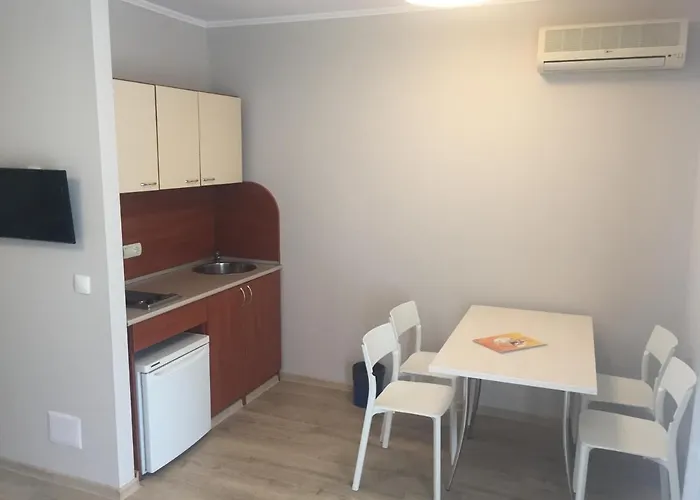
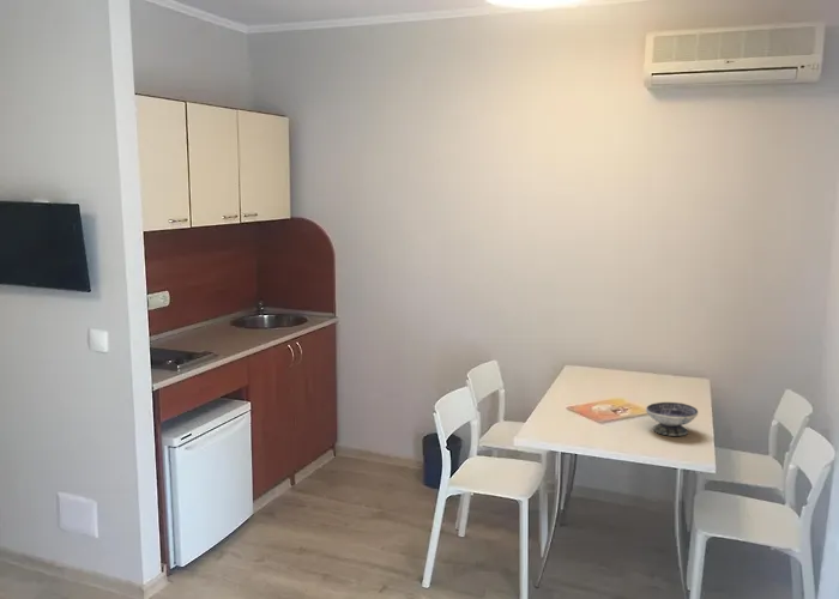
+ bowl (670, 419)
